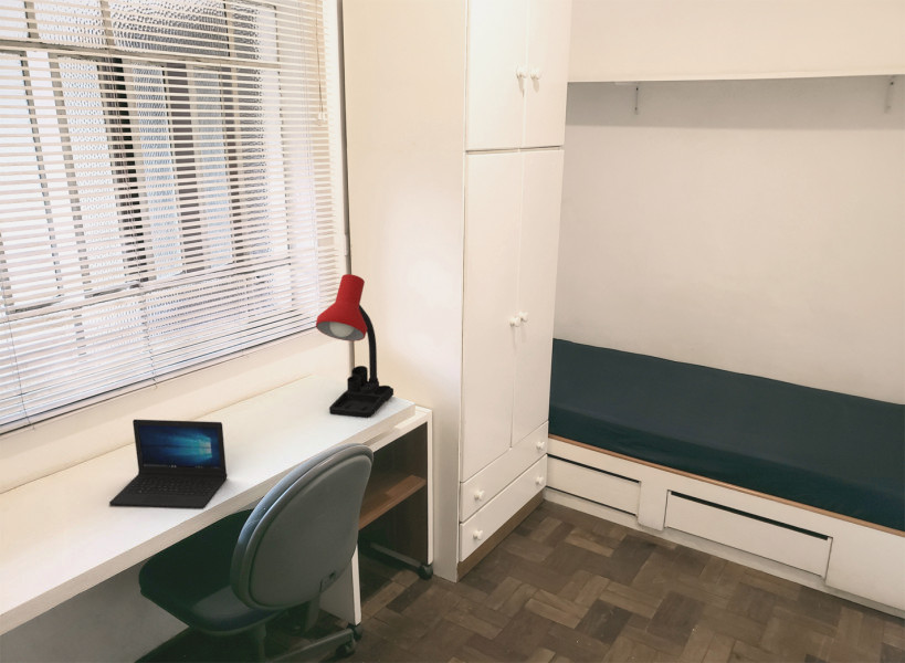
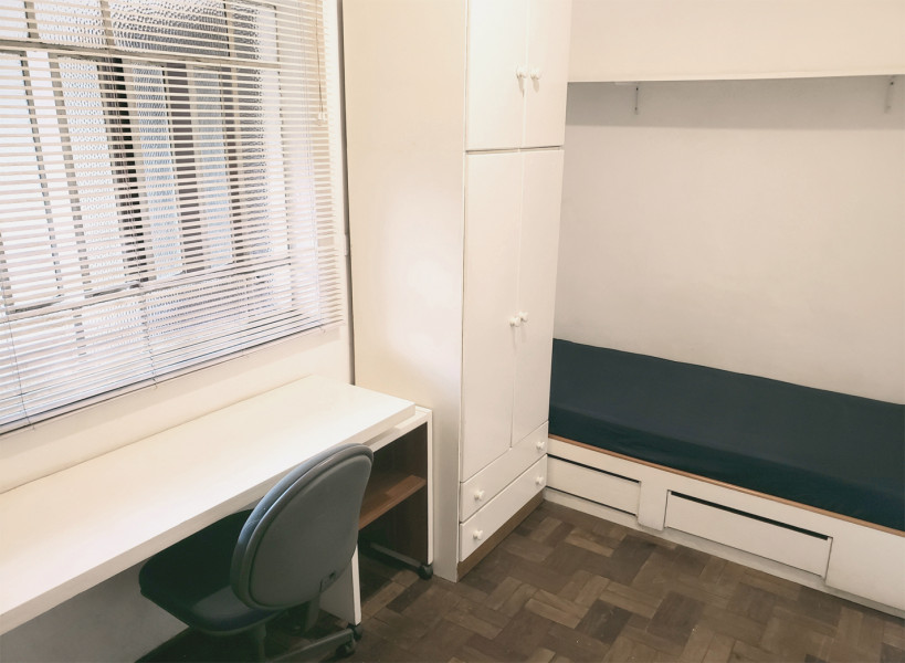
- laptop (167, 462)
- desk lamp (356, 339)
